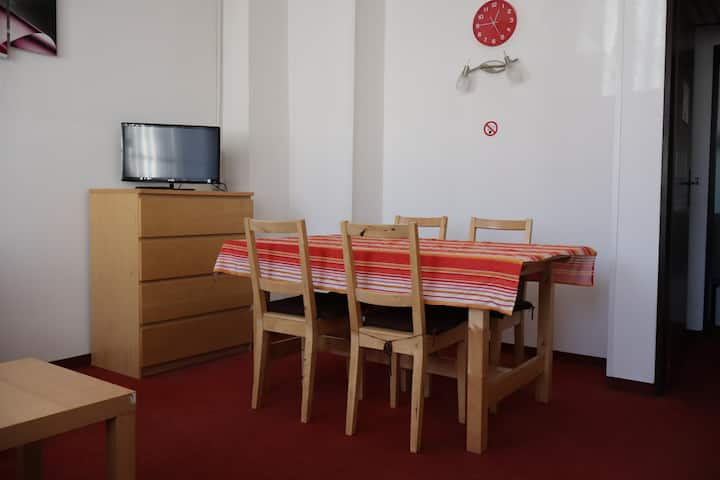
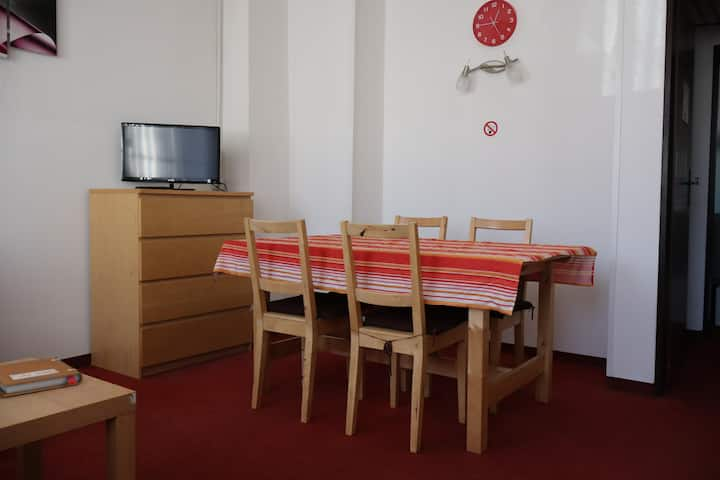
+ notebook (34, 375)
